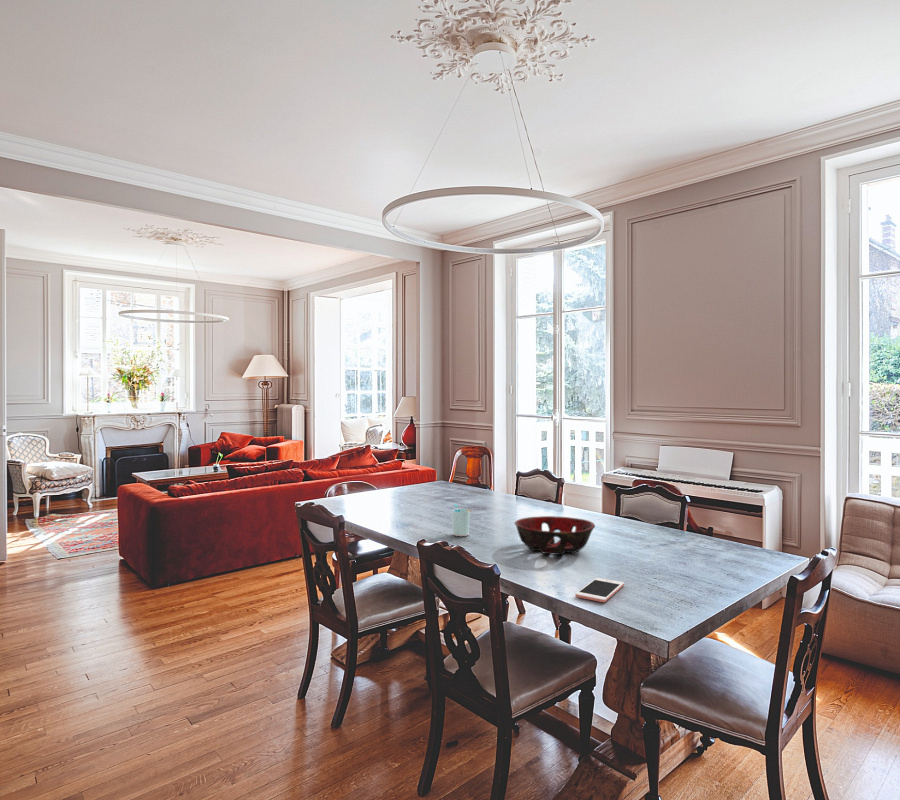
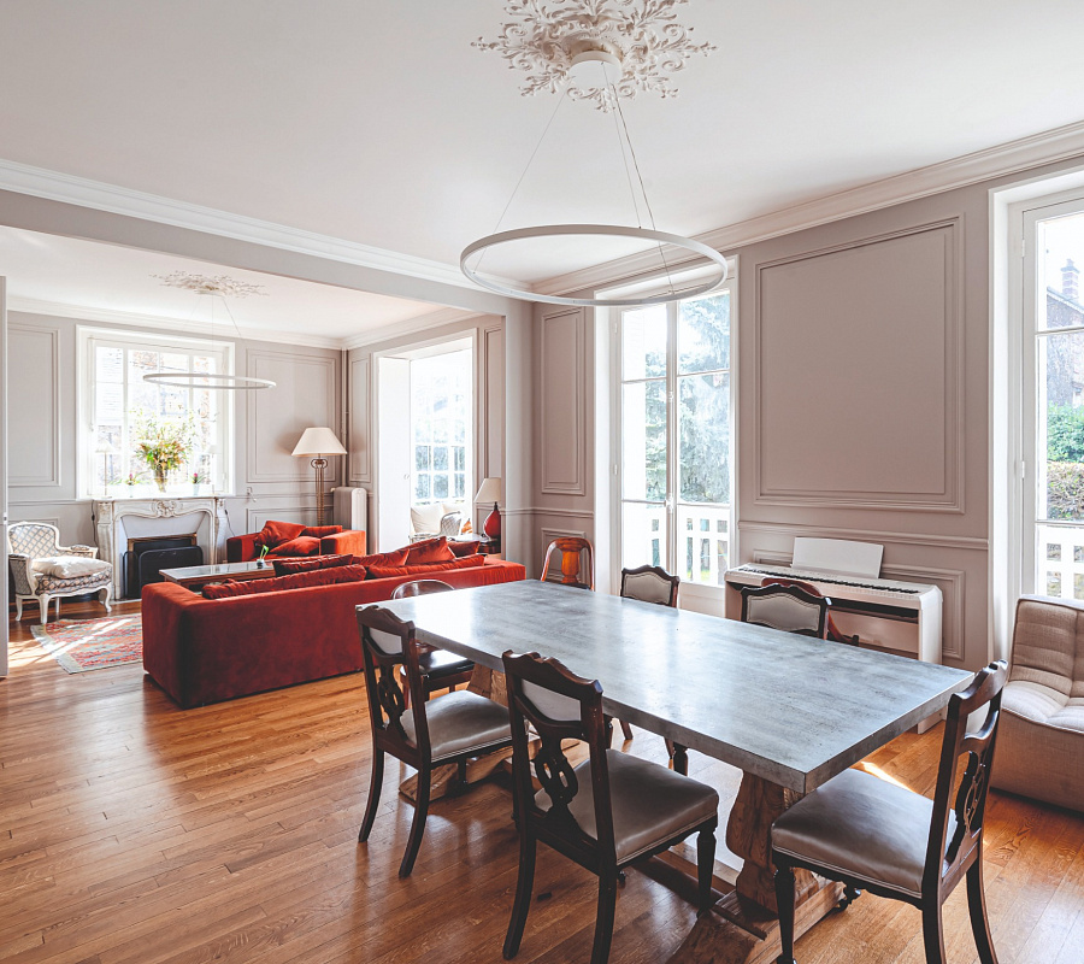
- cup (461, 519)
- decorative bowl (554, 535)
- cell phone (600, 589)
